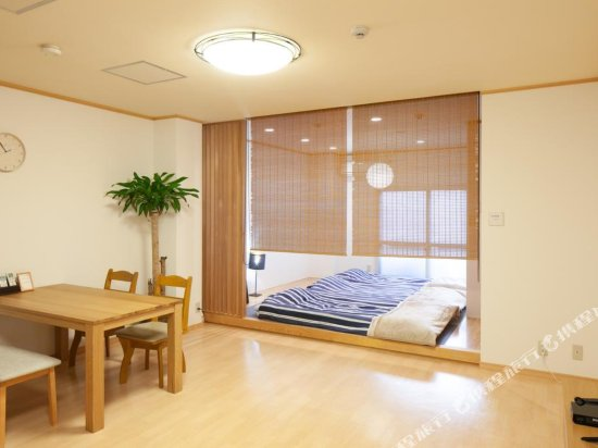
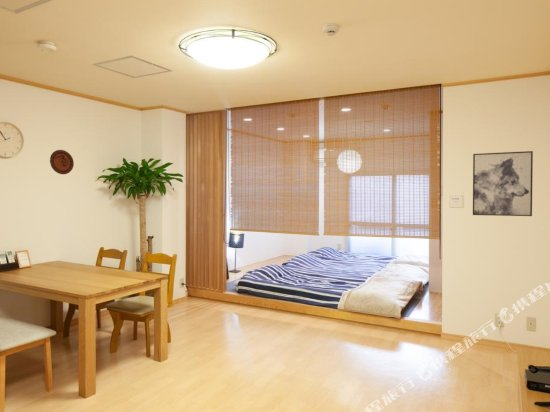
+ decorative plate (61, 162)
+ wall art (501, 184)
